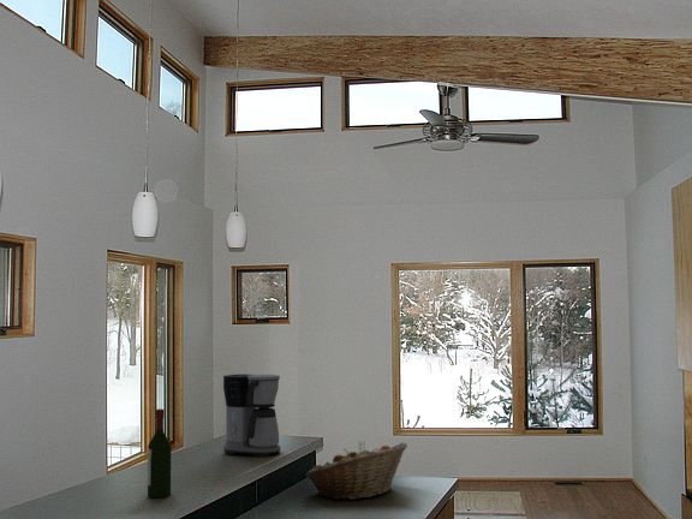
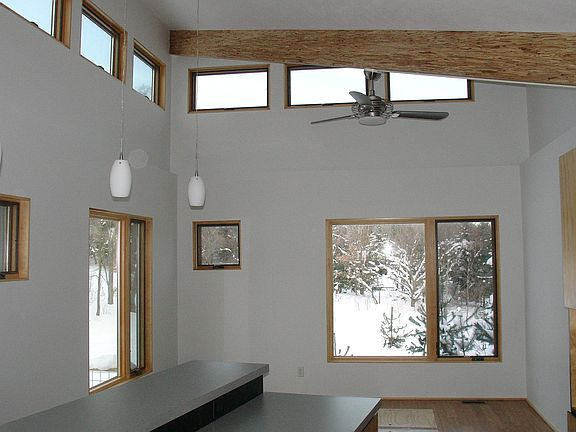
- coffee maker (249, 413)
- fruit basket (358, 467)
- wine bottle (159, 452)
